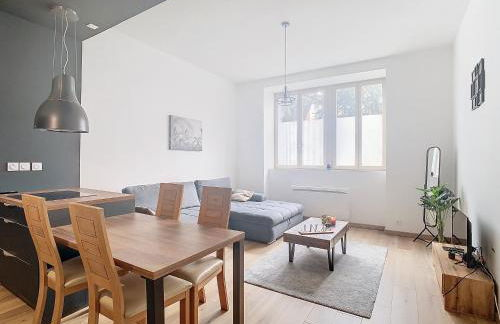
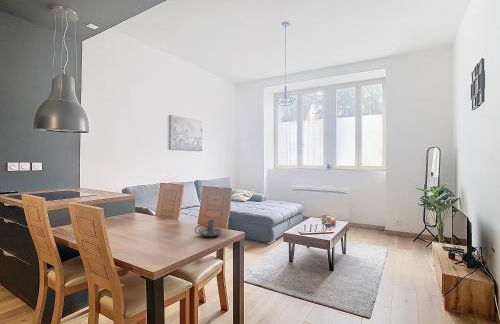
+ candle holder (208, 228)
